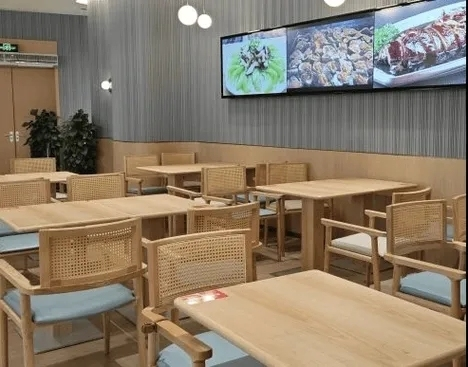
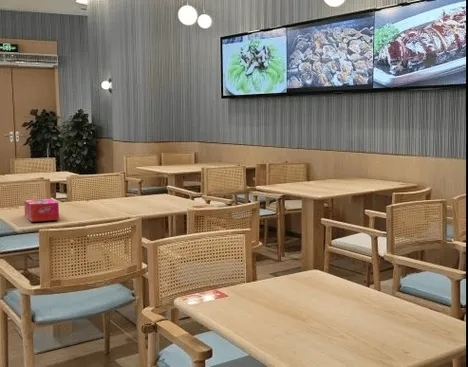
+ tissue box (41, 209)
